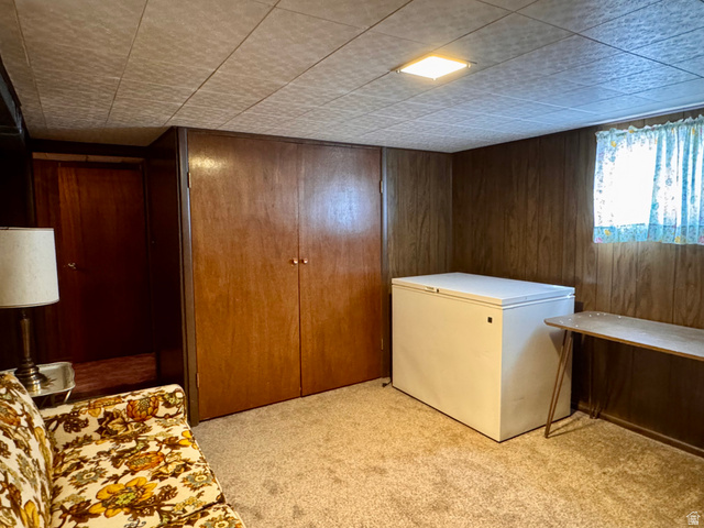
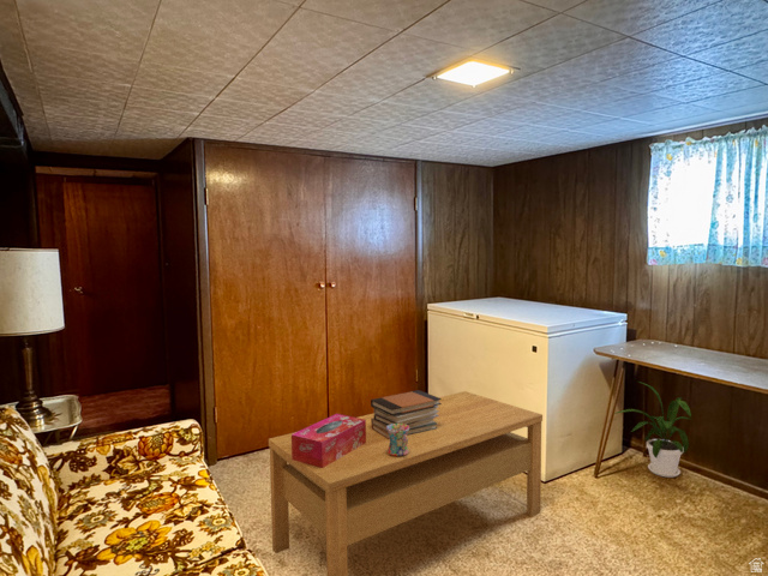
+ coffee table (414, 479)
+ book stack (406, 413)
+ mug (400, 440)
+ tissue box (330, 438)
+ house plant (661, 430)
